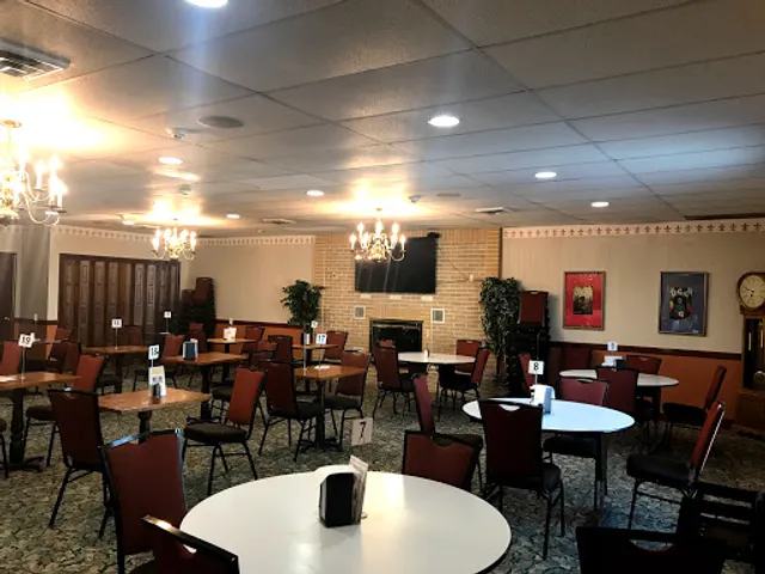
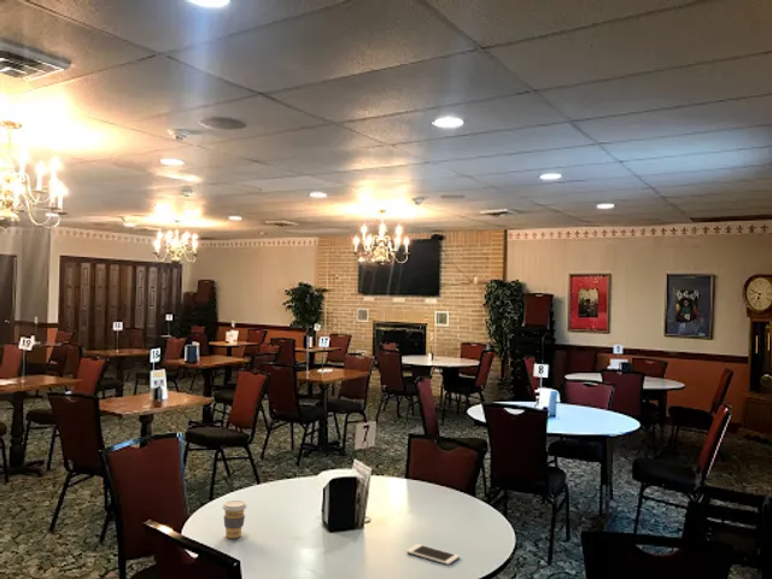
+ cell phone (432, 554)
+ coffee cup (234, 519)
